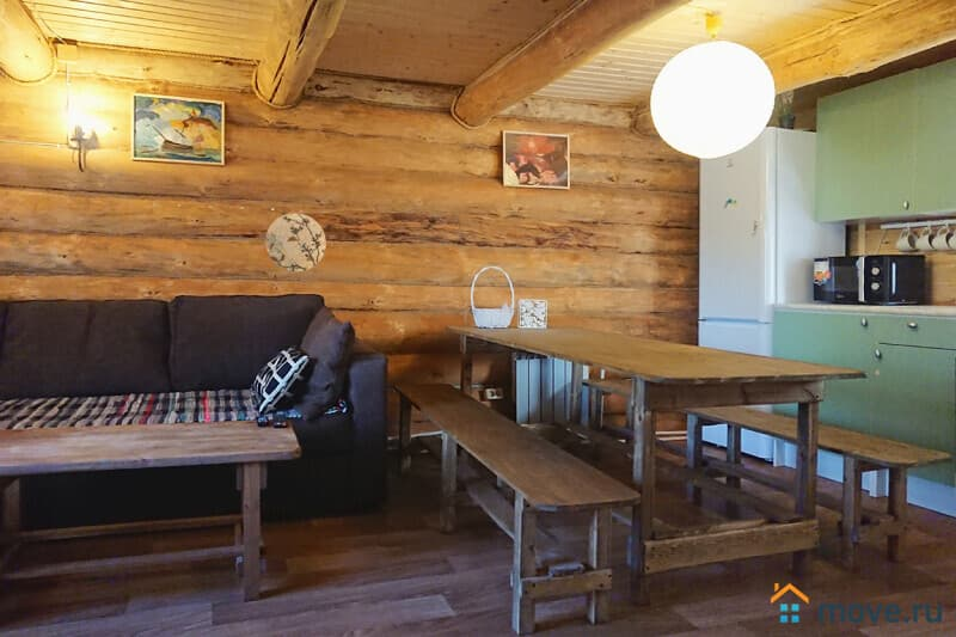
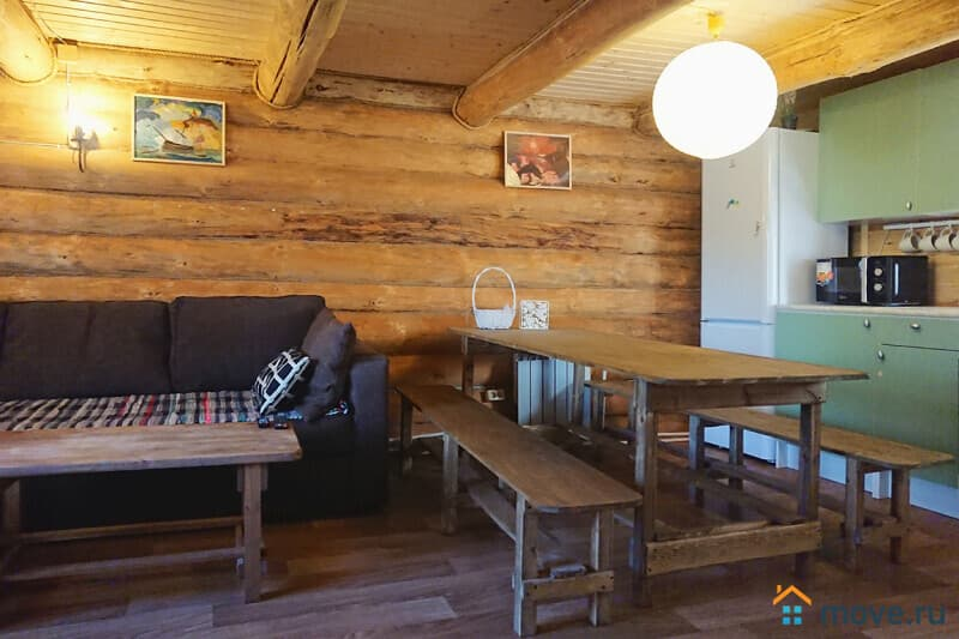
- decorative plate (295, 241)
